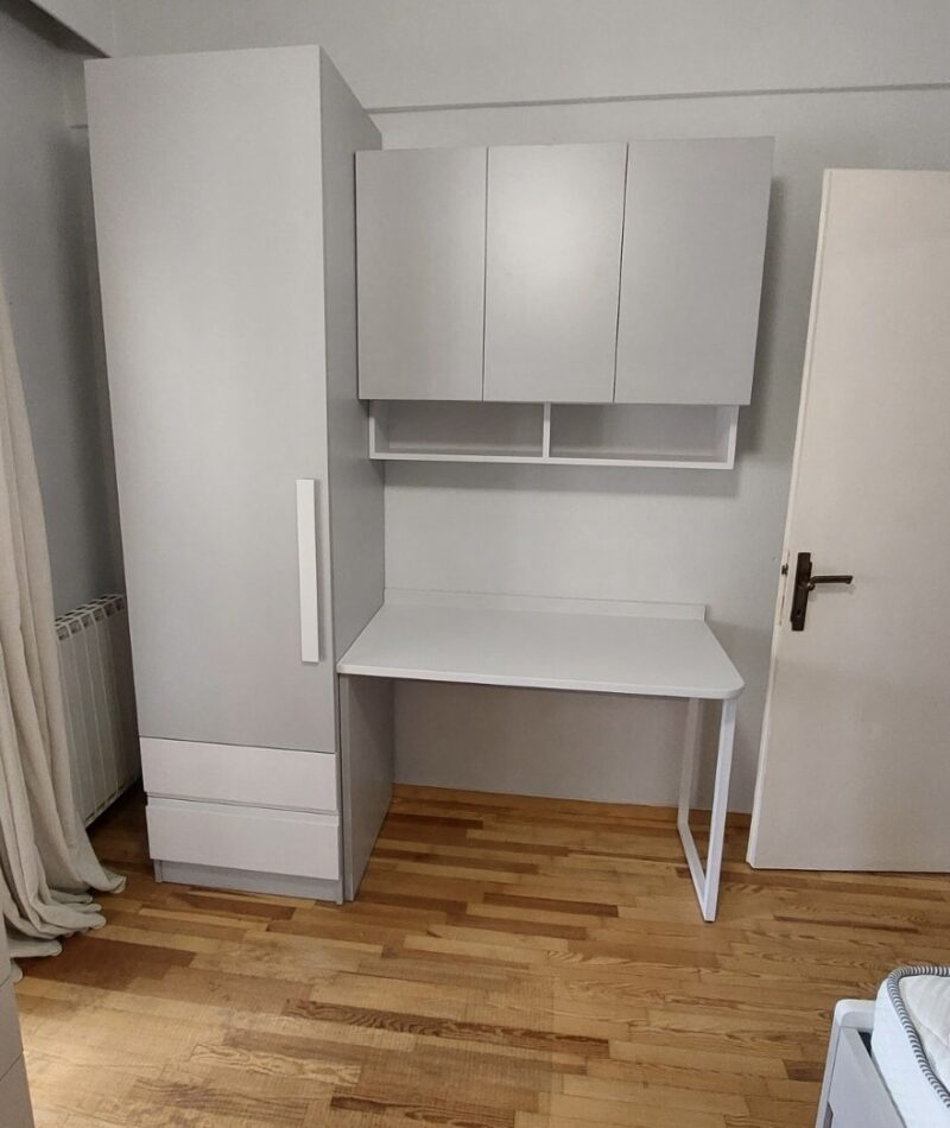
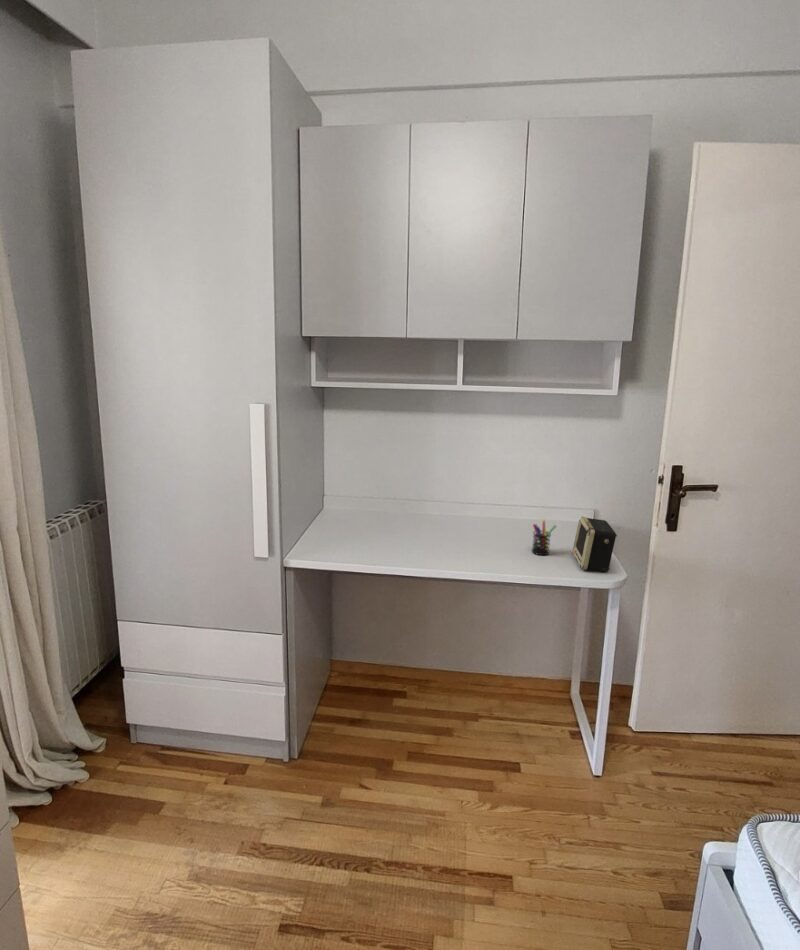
+ speaker (594, 543)
+ pen holder (543, 536)
